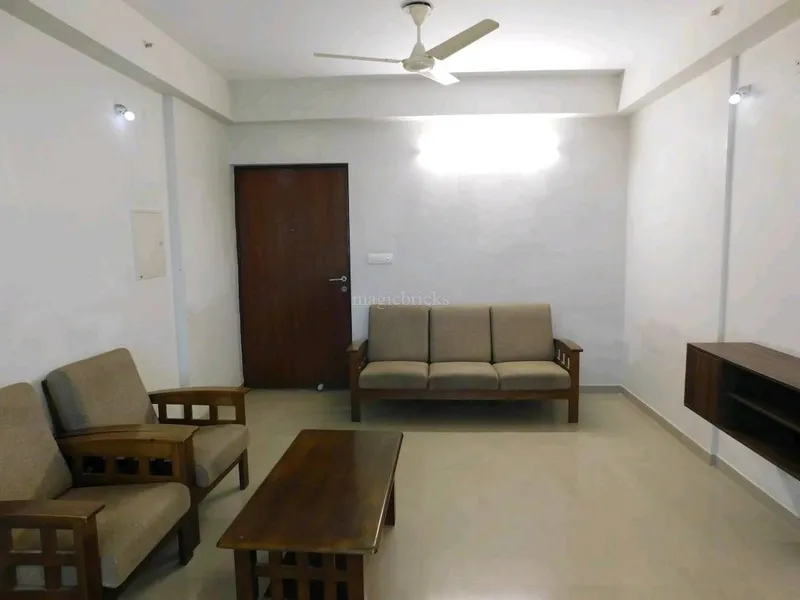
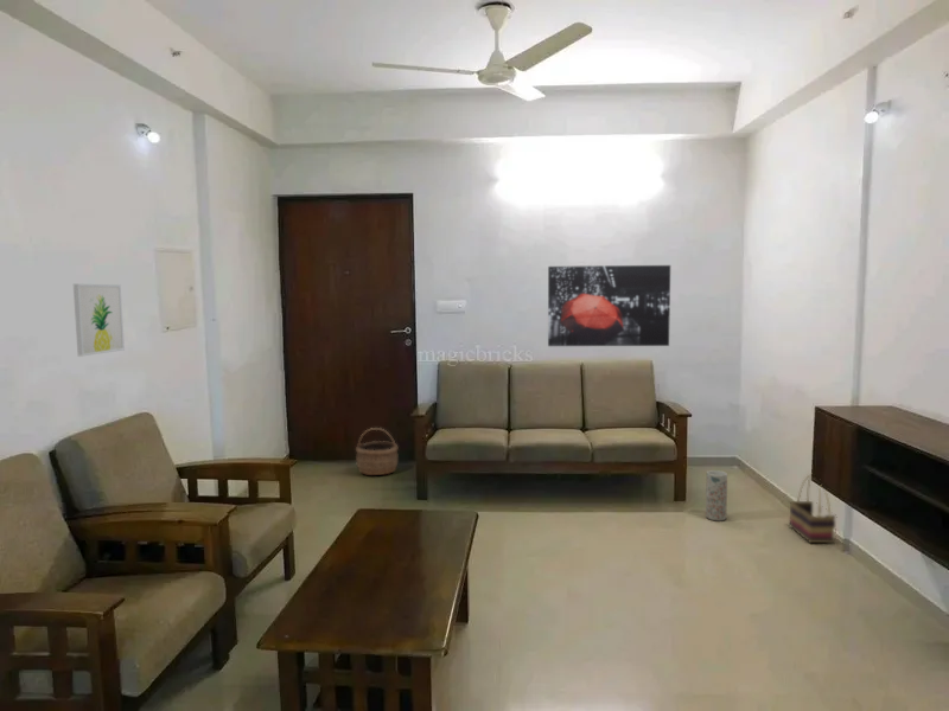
+ basket (811, 504)
+ wall art (100, 319)
+ vase (716, 495)
+ wall art (609, 306)
+ wicker basket (376, 449)
